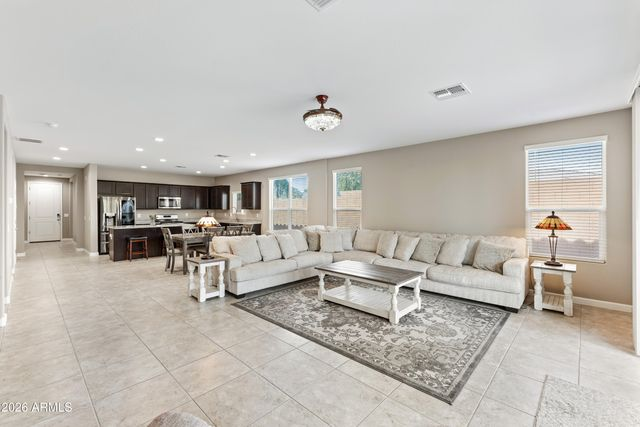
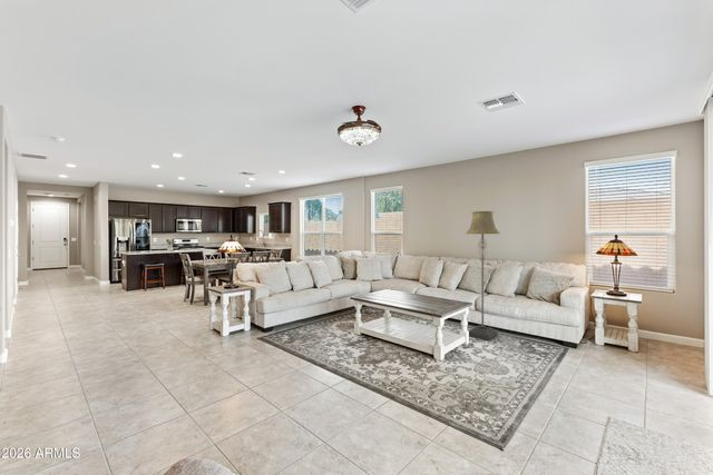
+ floor lamp (482, 273)
